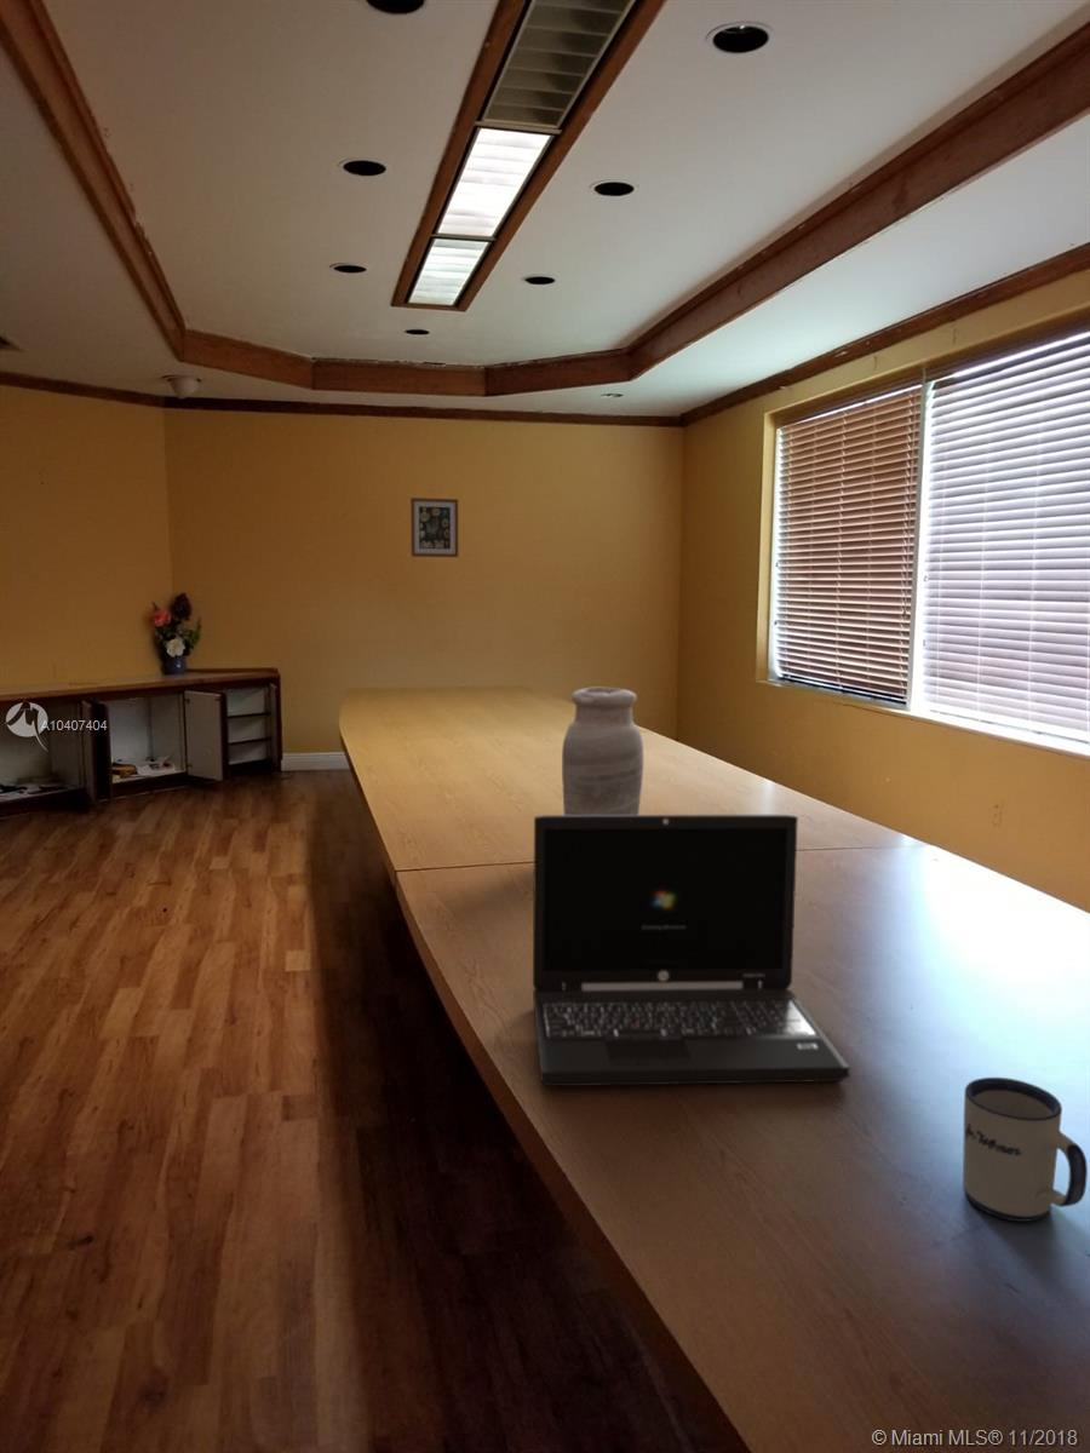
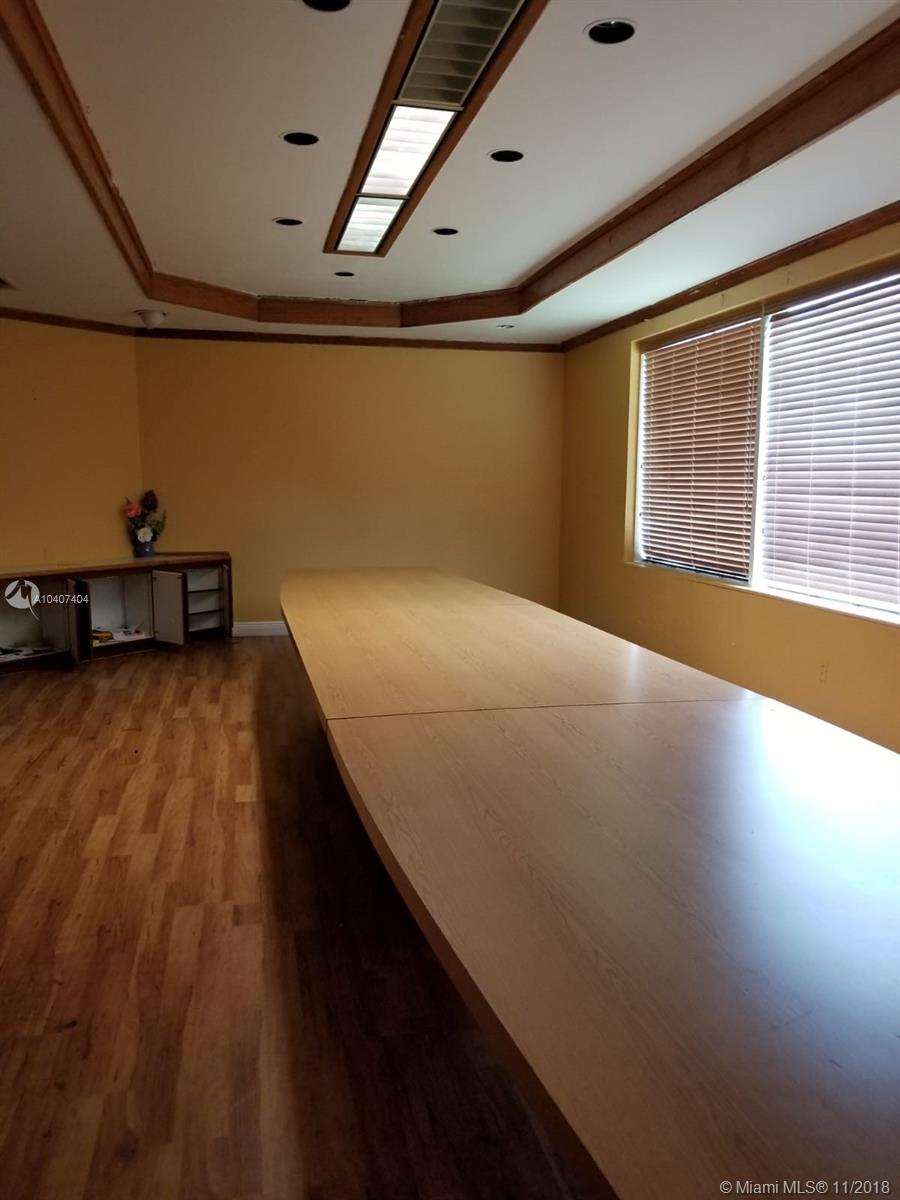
- vase (602, 773)
- mug (1022, 1156)
- laptop (679, 938)
- wall art (434, 527)
